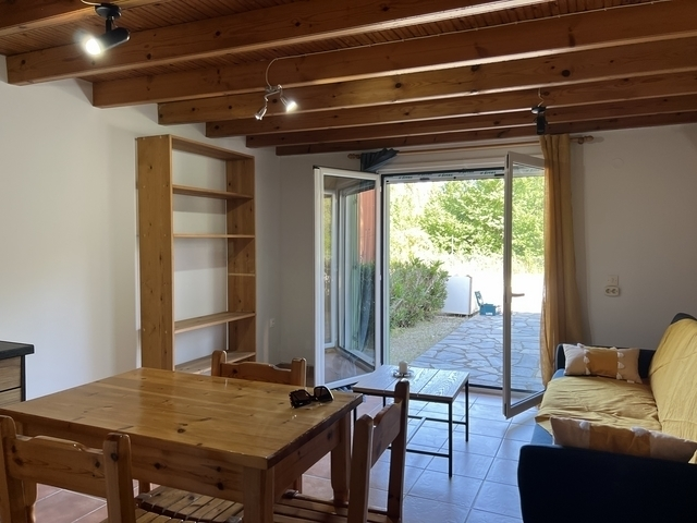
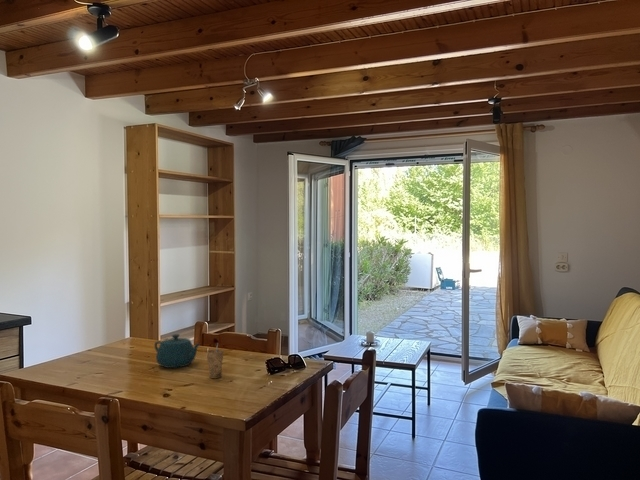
+ cup (215, 360)
+ teapot (177, 349)
